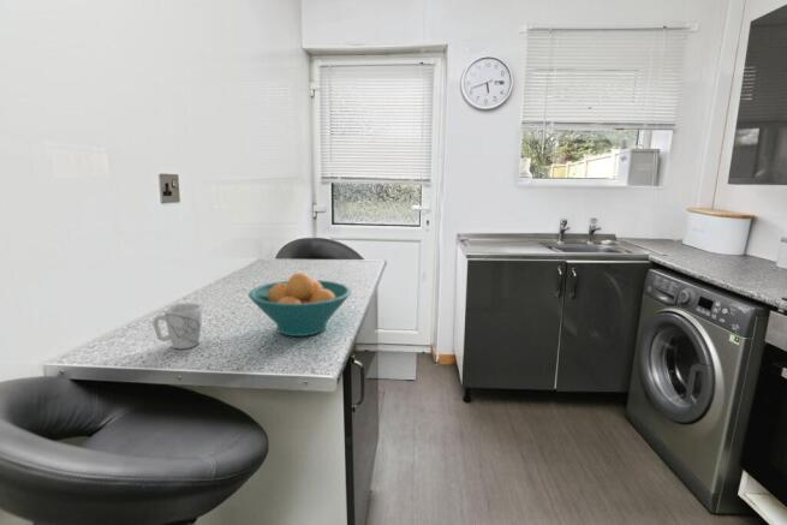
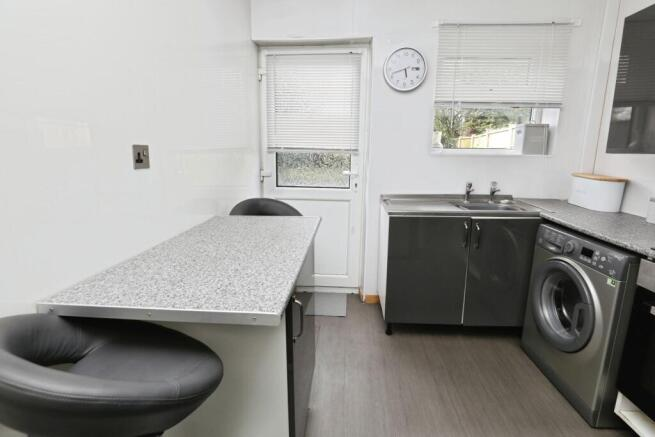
- fruit bowl (300, 300)
- mug (178, 326)
